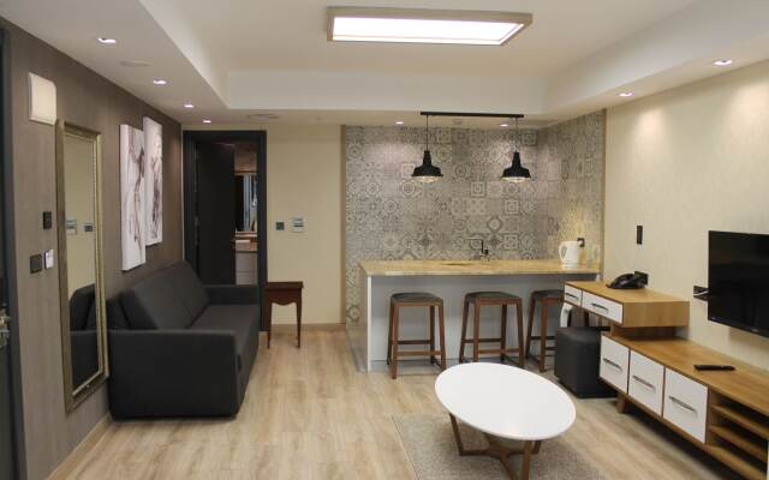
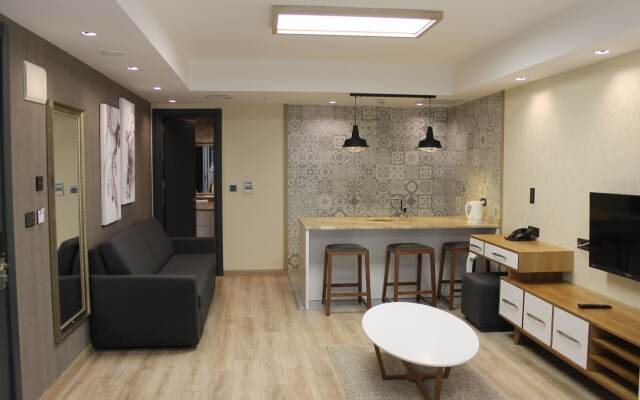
- side table (284, 305)
